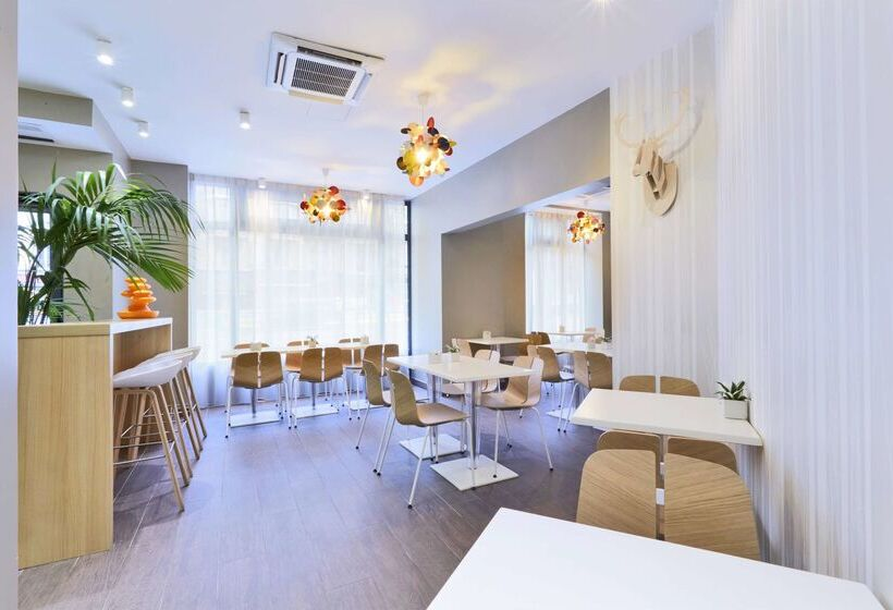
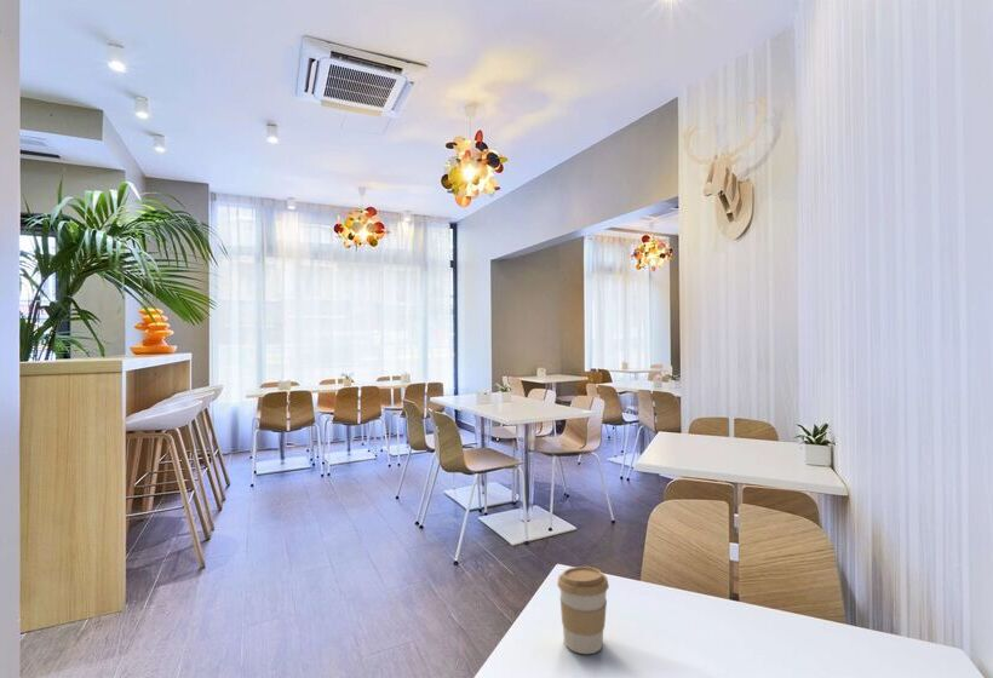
+ coffee cup (582, 607)
